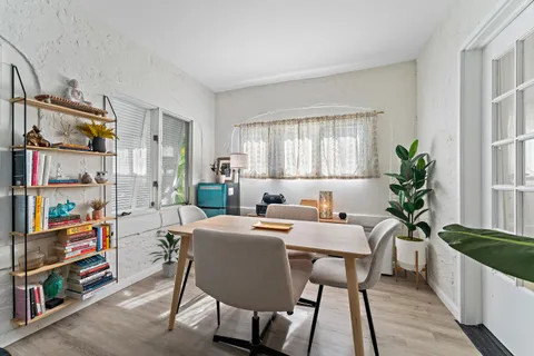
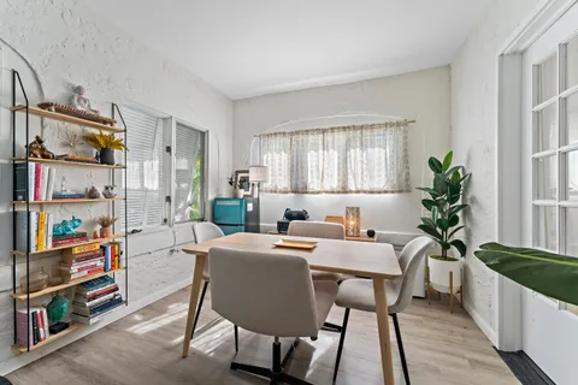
- indoor plant (169, 251)
